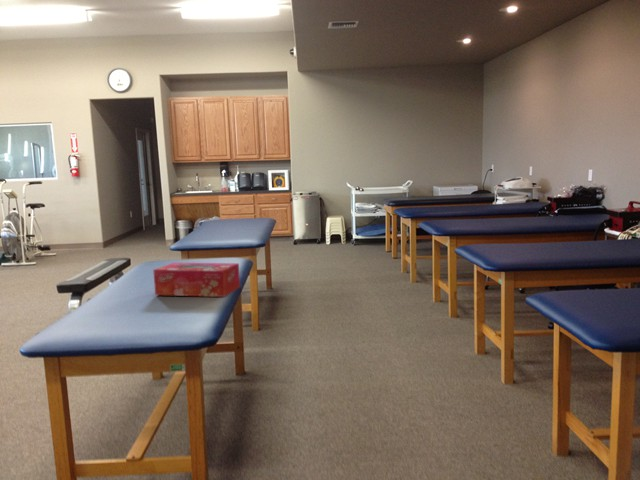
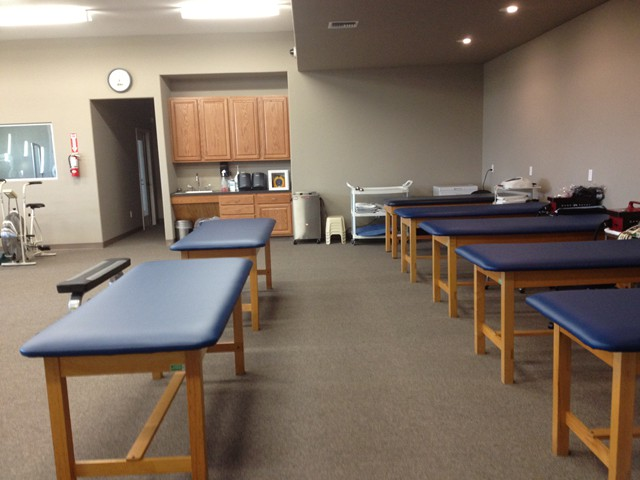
- tissue box (197, 278)
